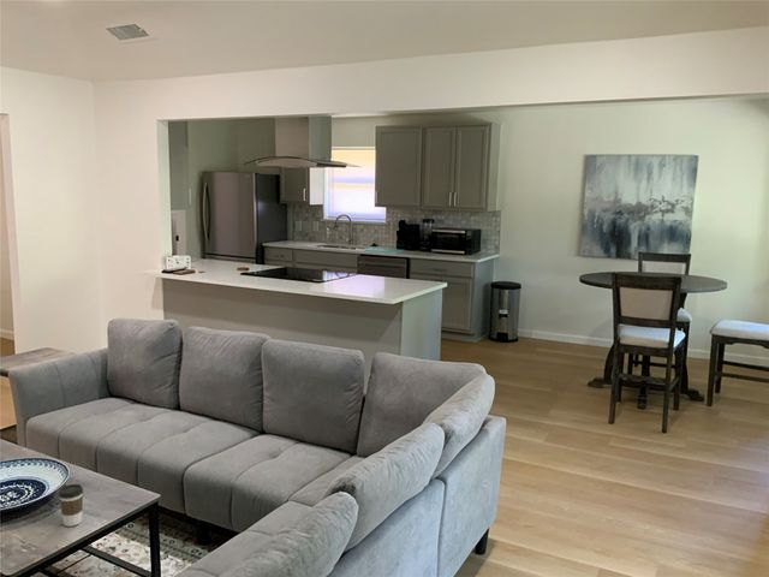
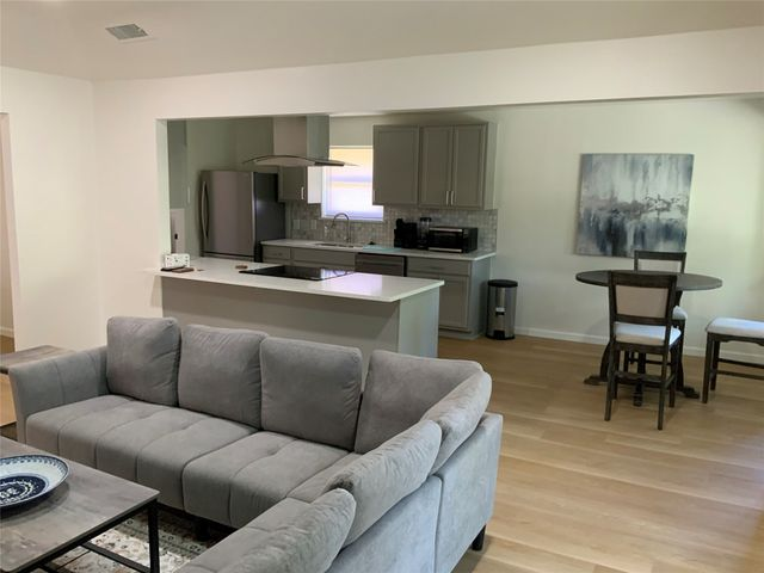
- coffee cup (71, 505)
